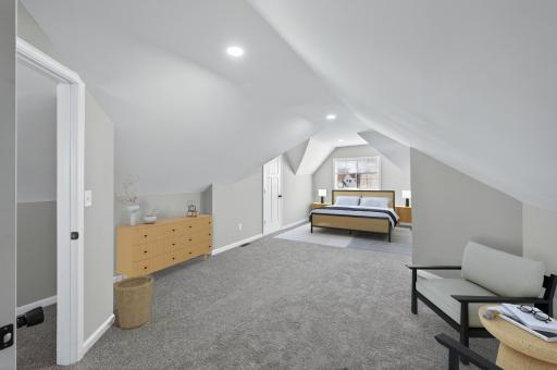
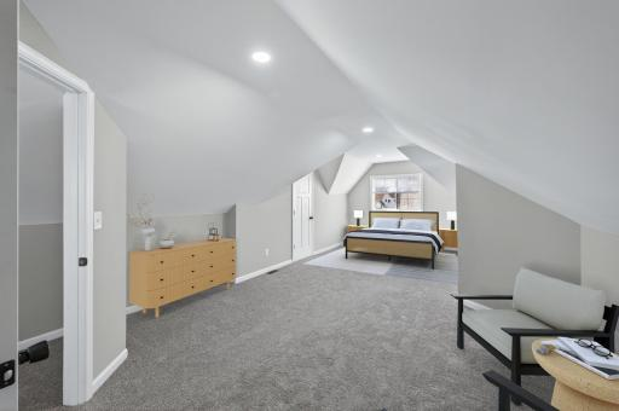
- basket (134, 297)
